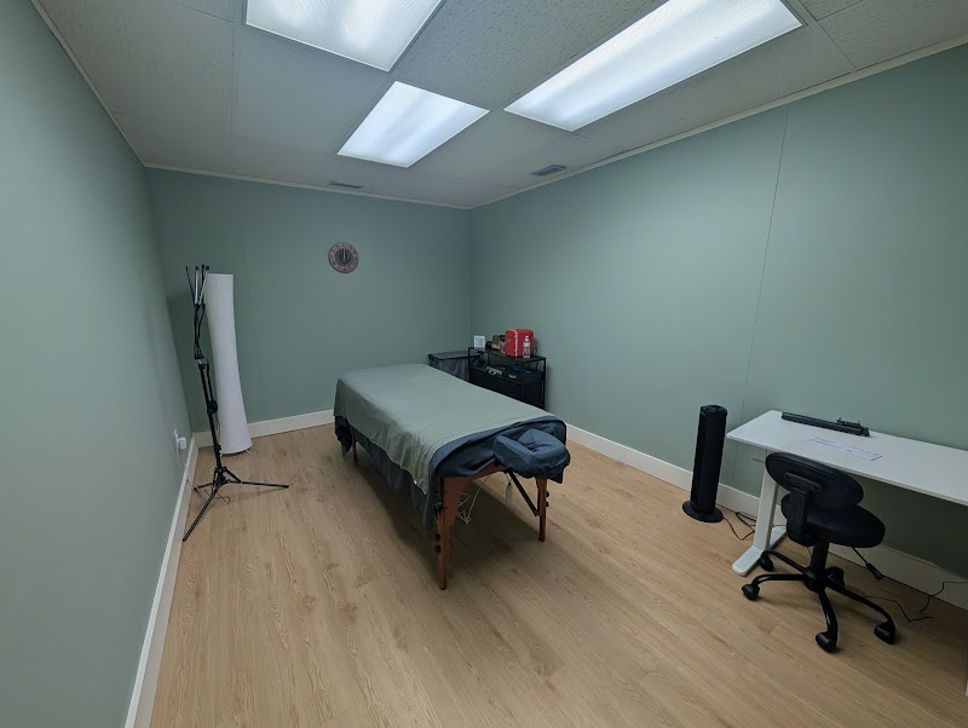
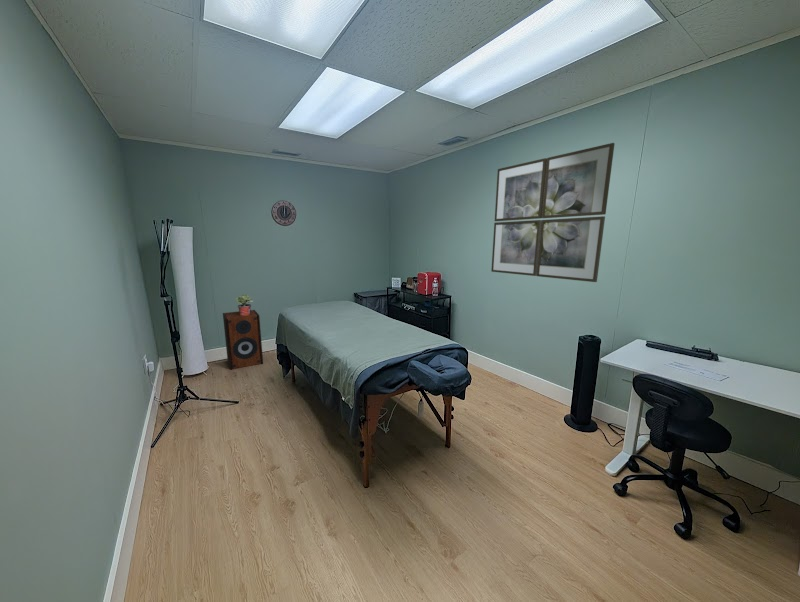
+ potted plant (244, 304)
+ speaker (243, 338)
+ wall art (541, 220)
